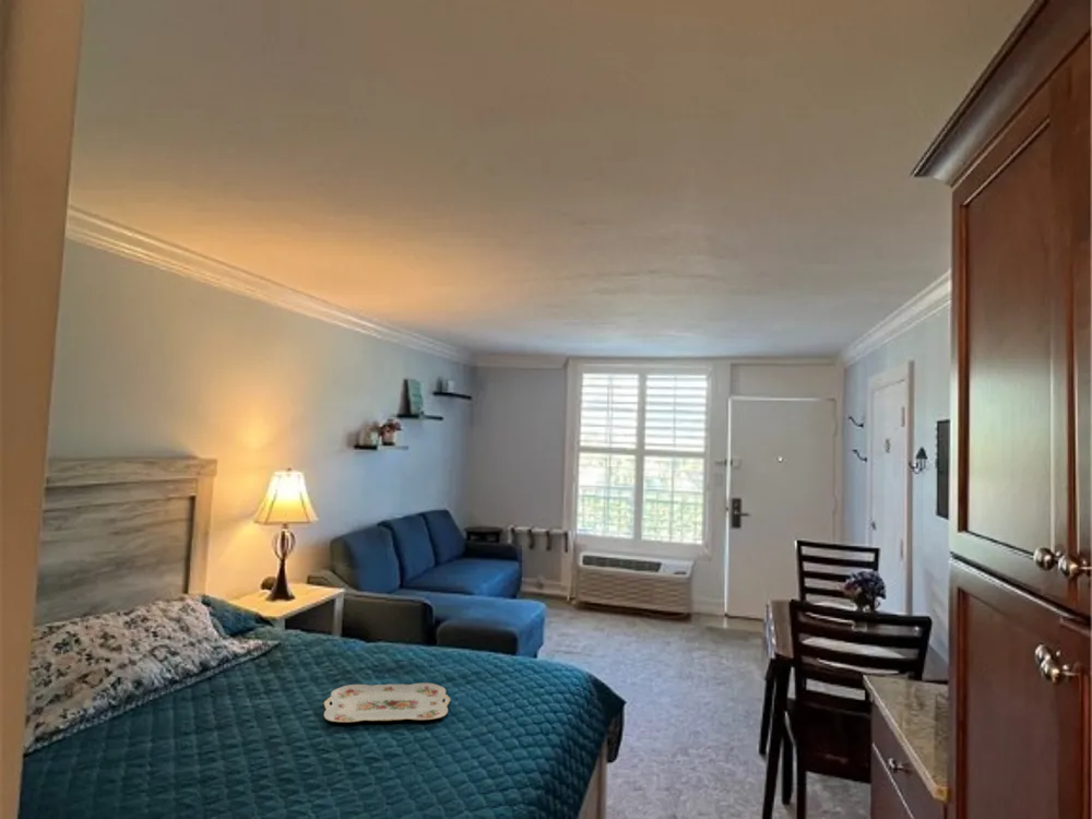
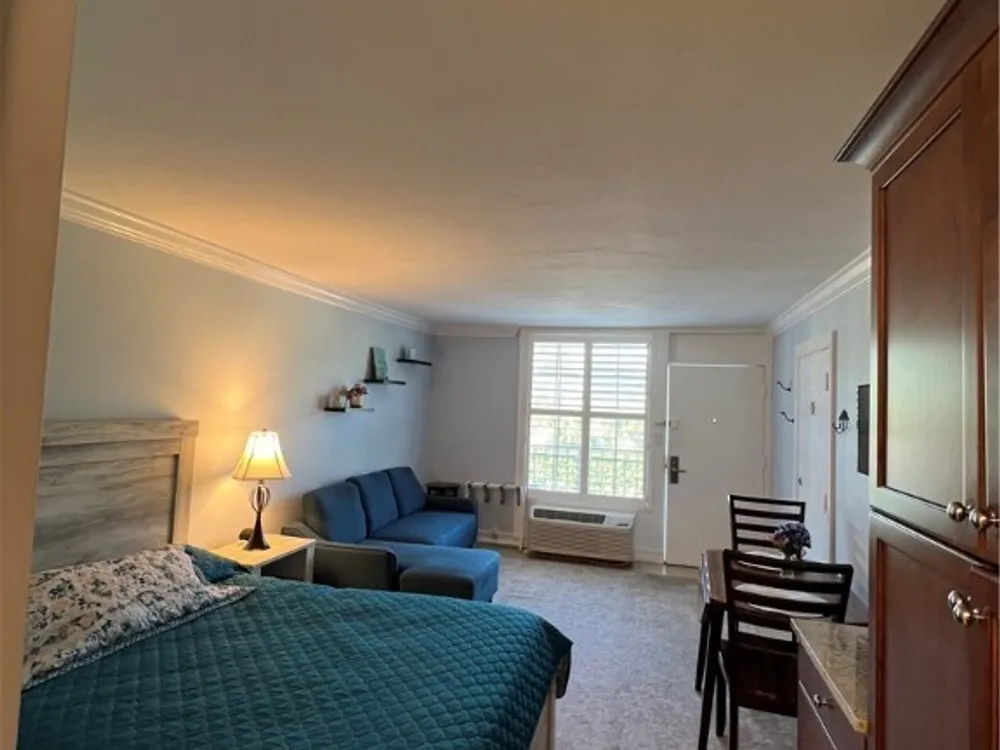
- serving tray (388, 702)
